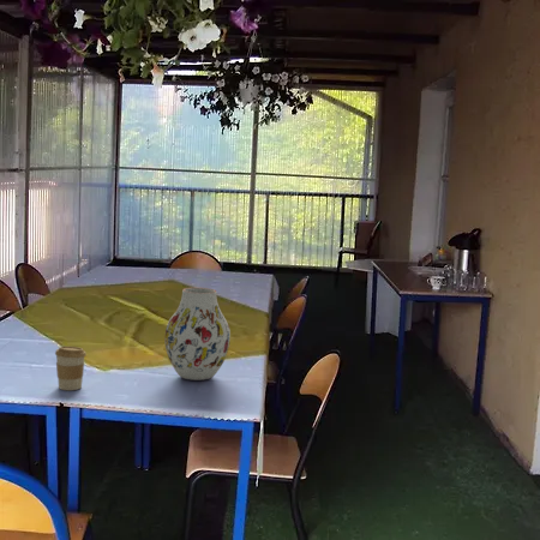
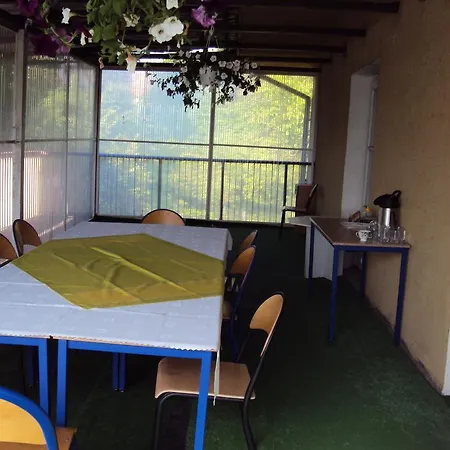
- coffee cup (70, 366)
- vase (197, 334)
